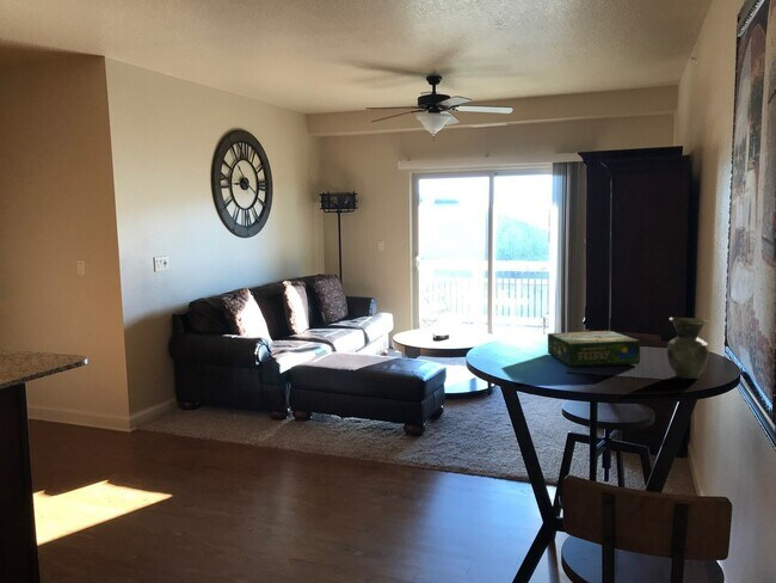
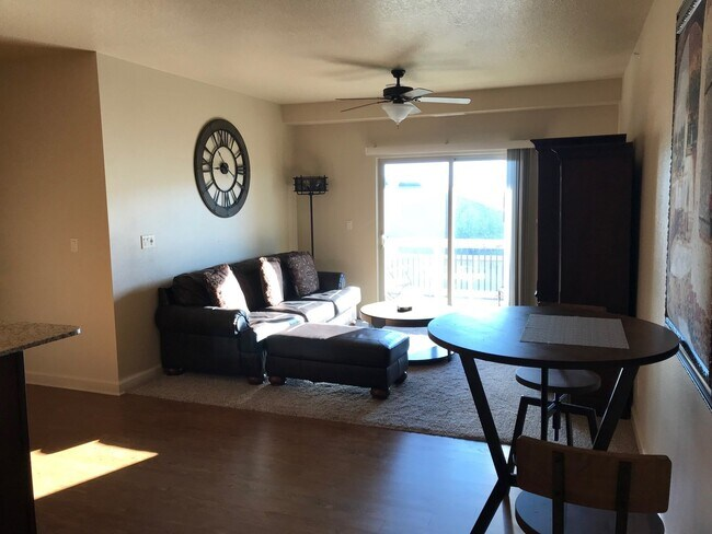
- board game (591, 346)
- vase (688, 348)
